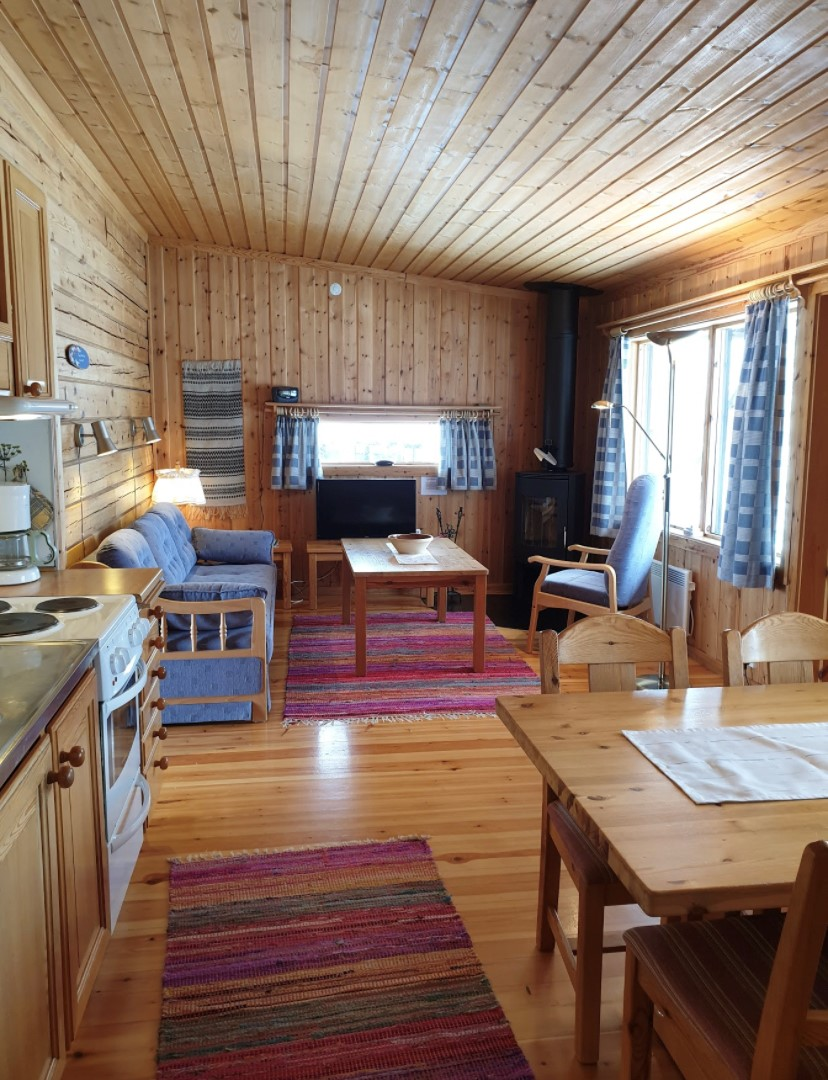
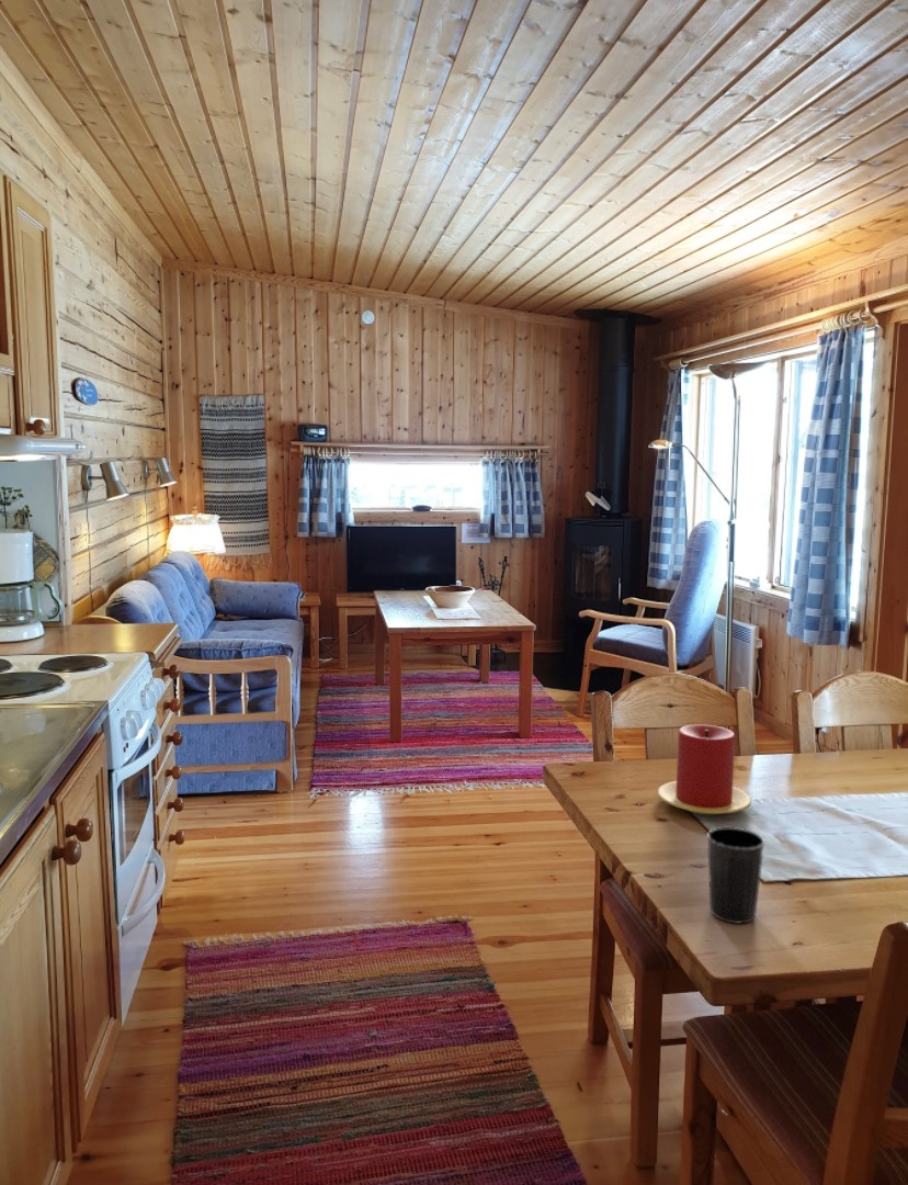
+ cup (734, 876)
+ candle (704, 767)
